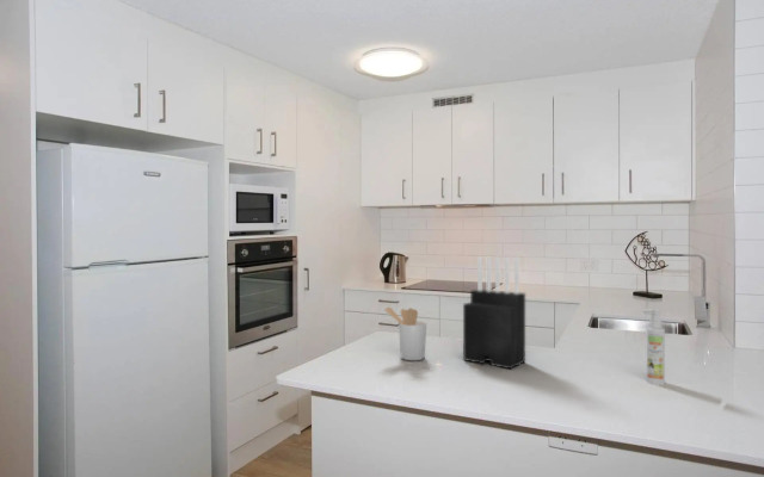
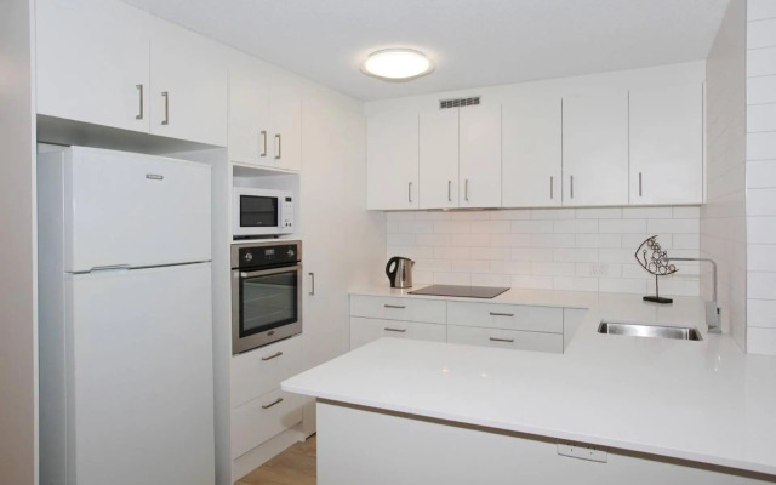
- utensil holder (405, 332)
- spray bottle (653, 346)
- knife block (492, 310)
